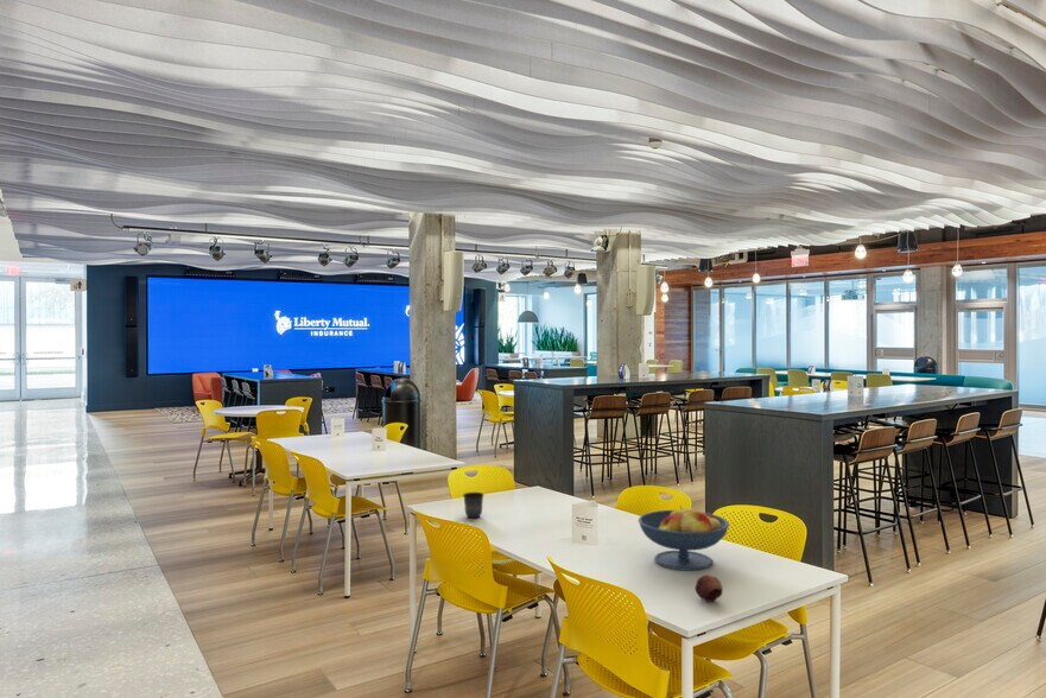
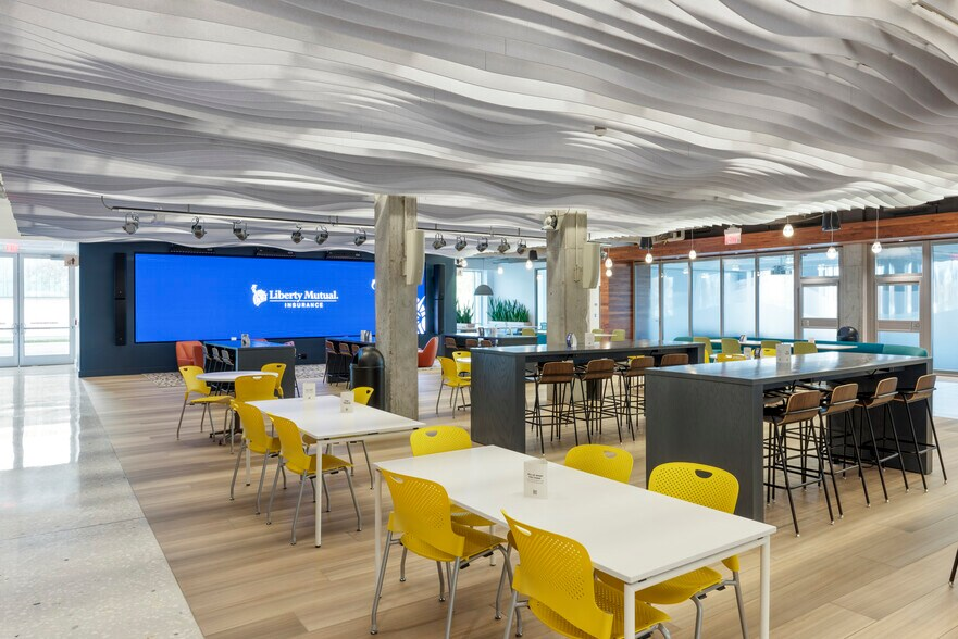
- apple (709, 588)
- fruit bowl (683, 533)
- mug (473, 505)
